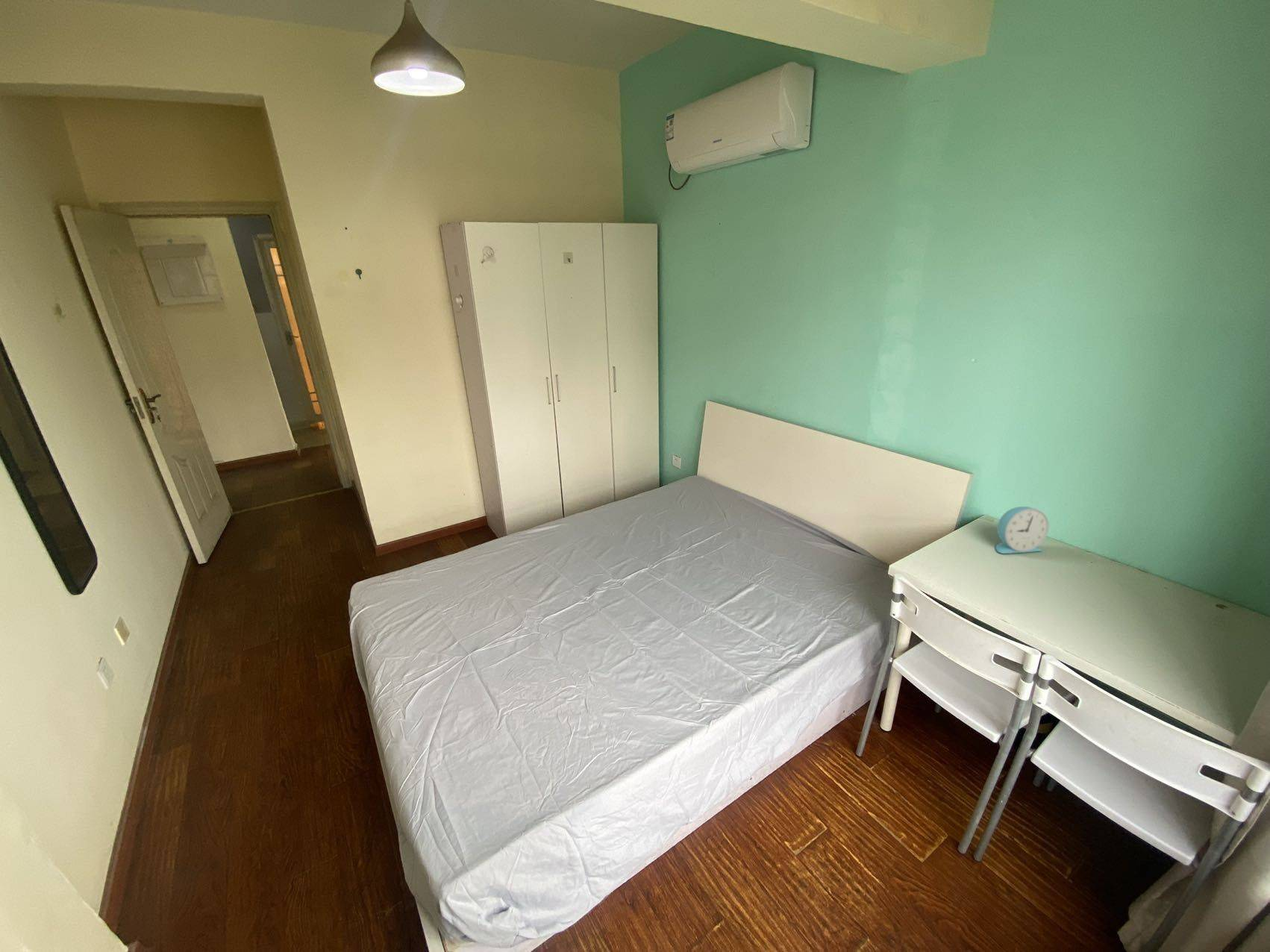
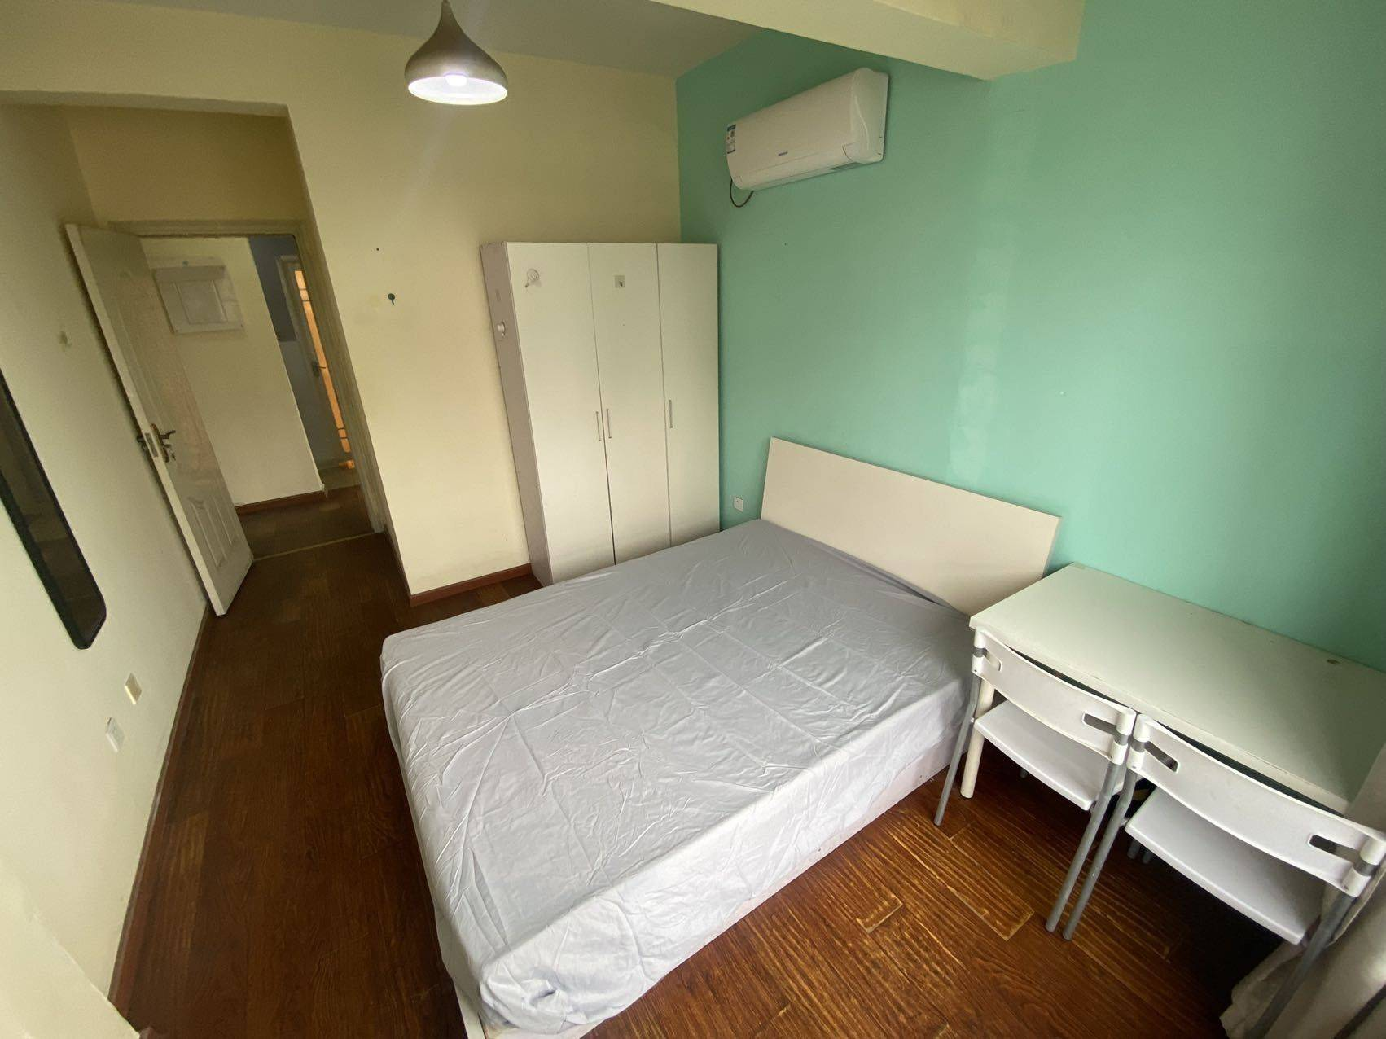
- alarm clock (1019, 527)
